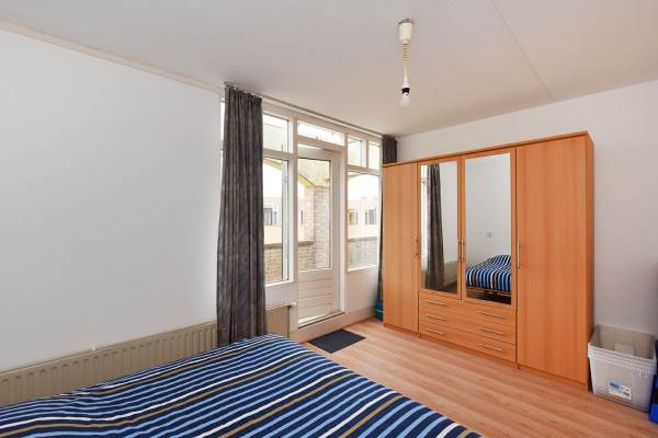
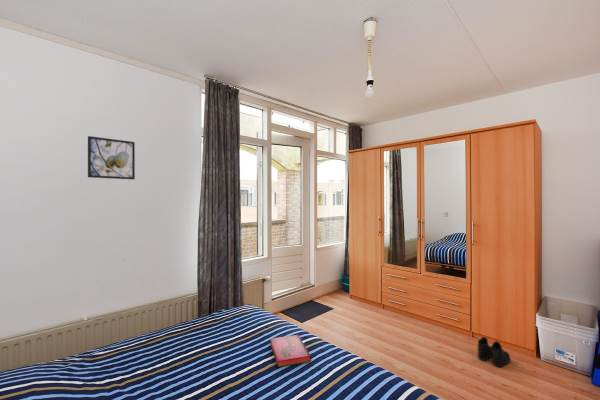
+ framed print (112, 158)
+ boots (493, 348)
+ hardback book (289, 349)
